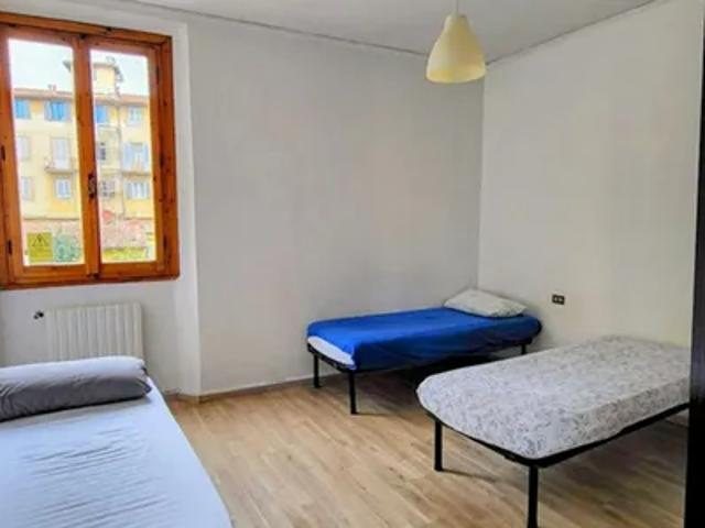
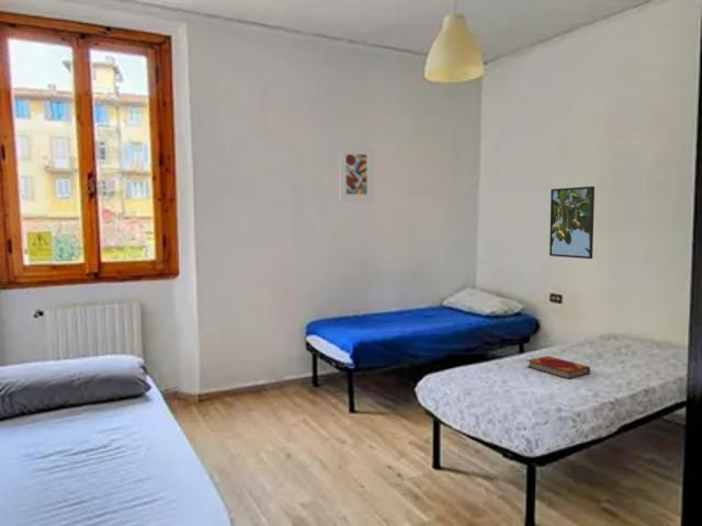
+ hardback book (557, 366)
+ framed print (570, 222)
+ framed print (355, 174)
